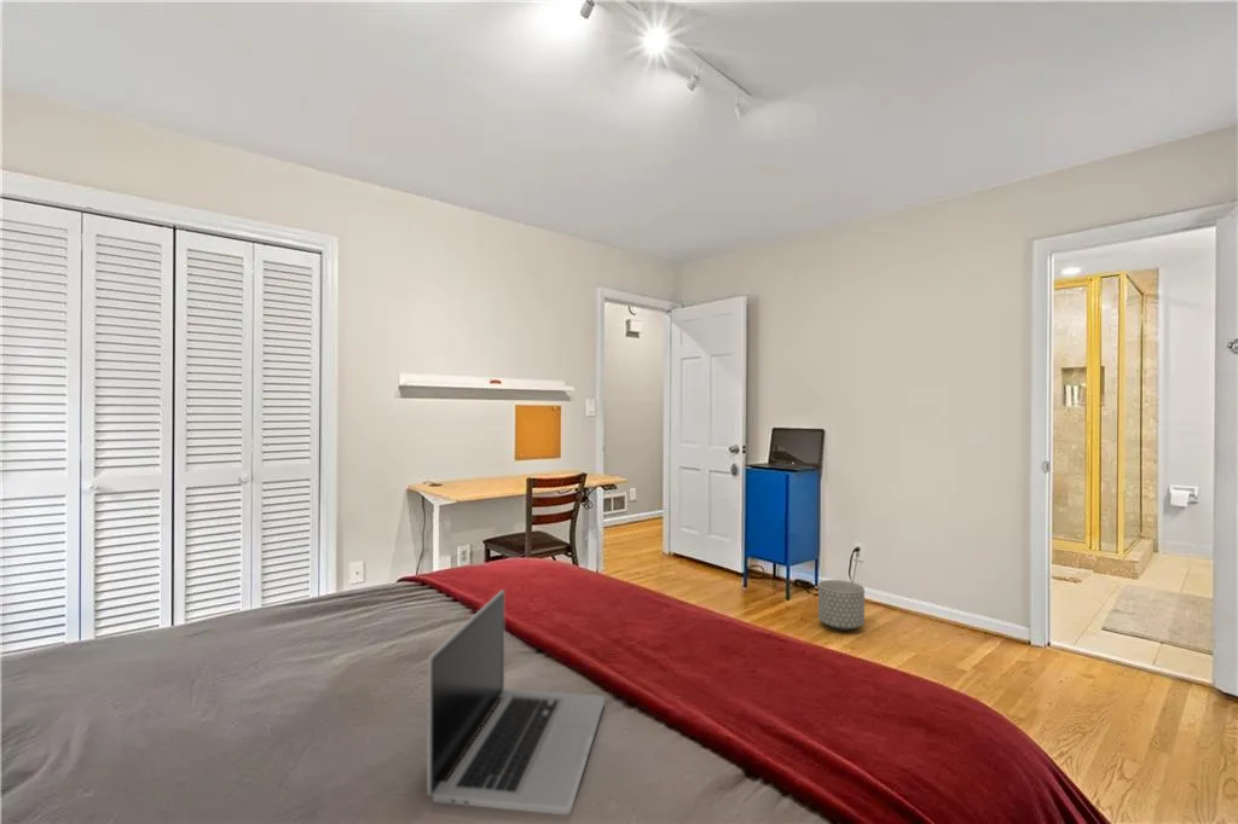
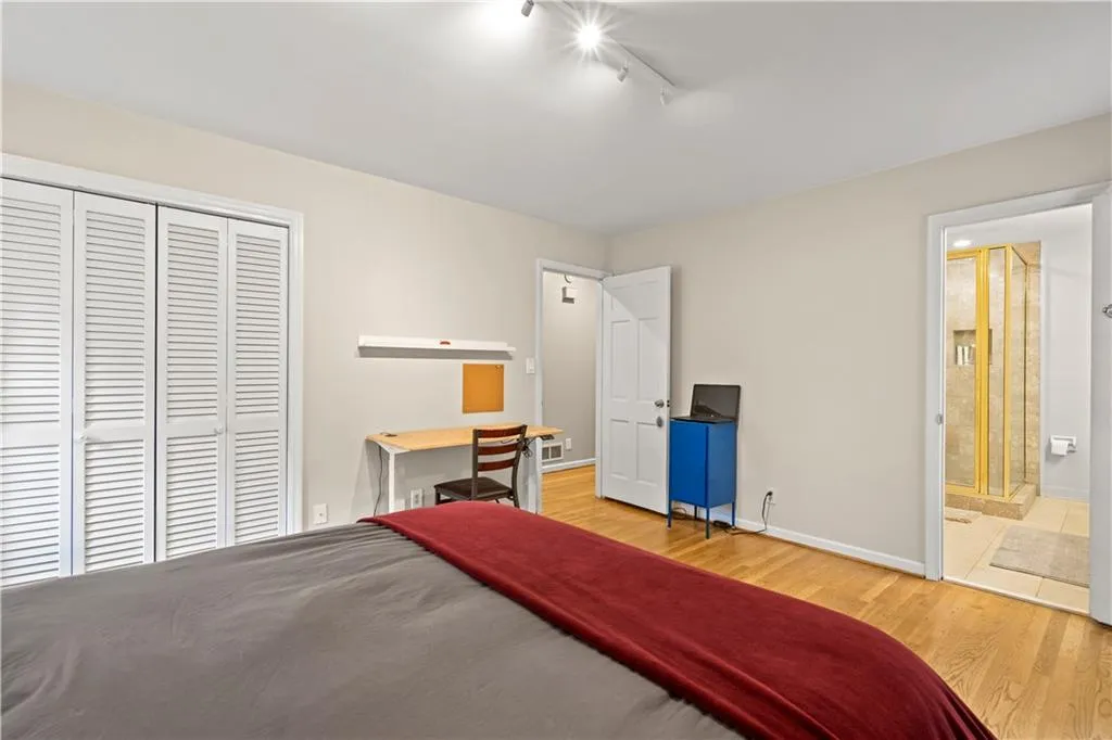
- laptop (528, 691)
- planter (840, 605)
